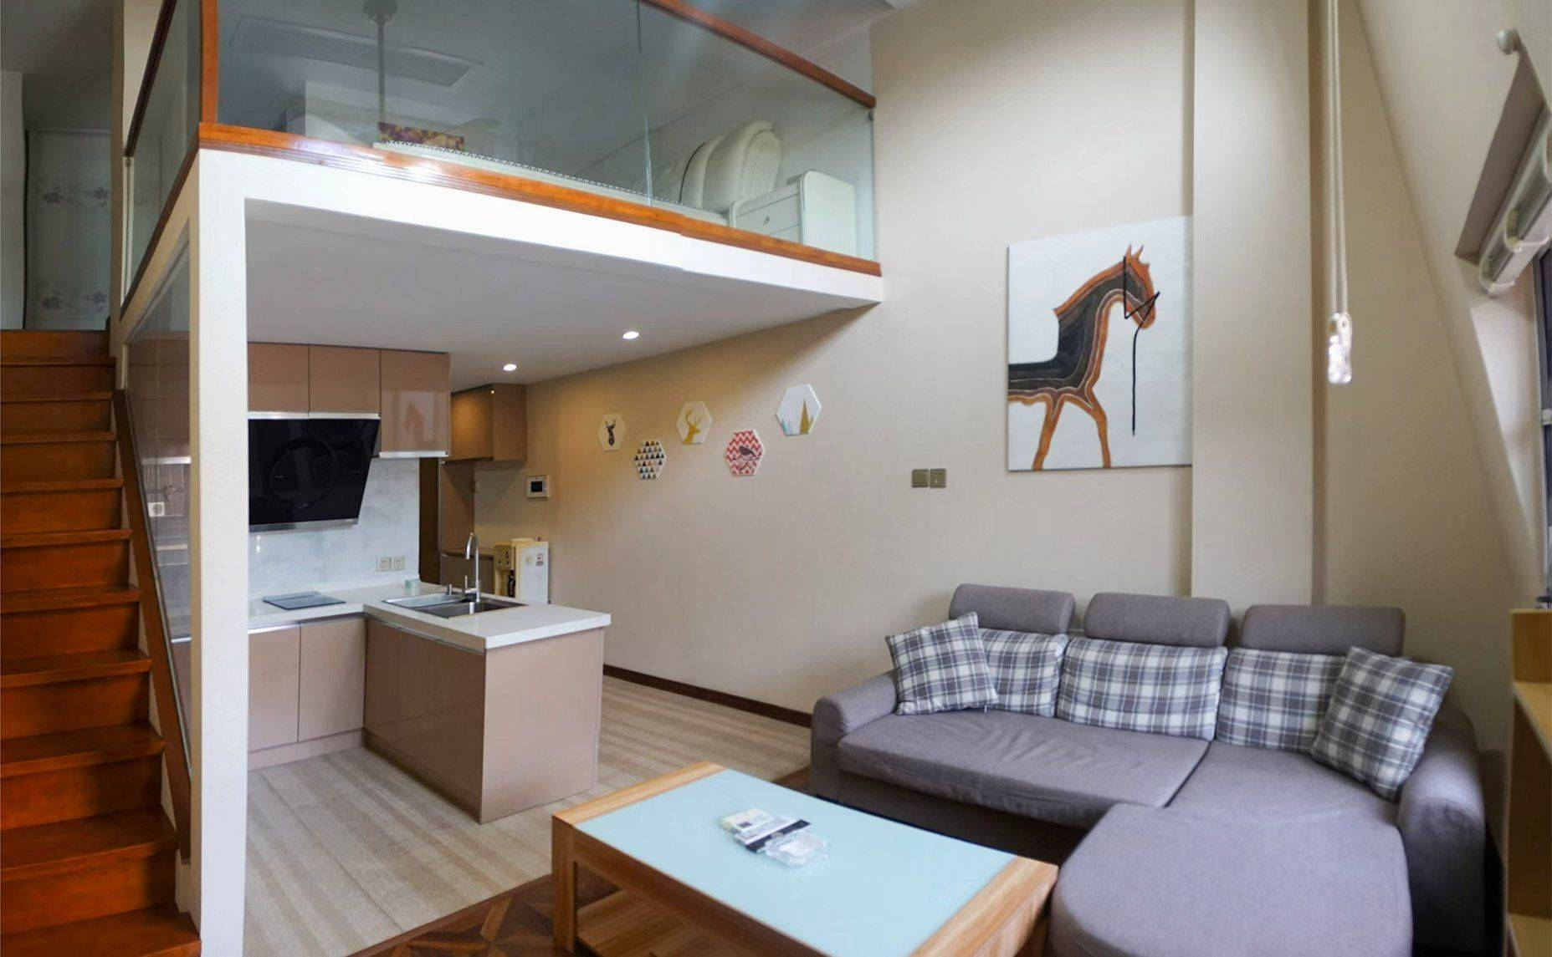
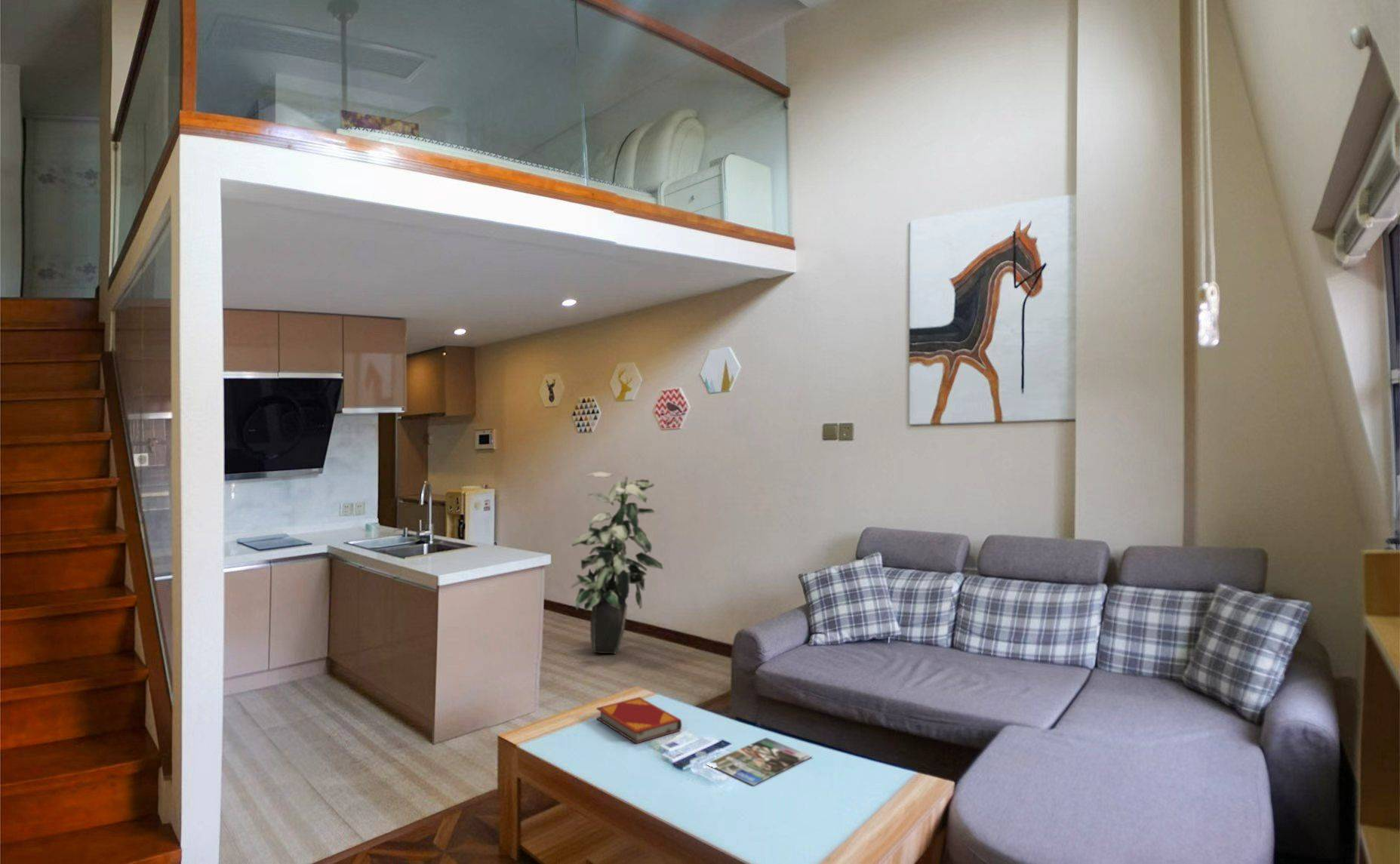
+ magazine (760, 760)
+ hardback book (638, 718)
+ indoor plant (611, 561)
